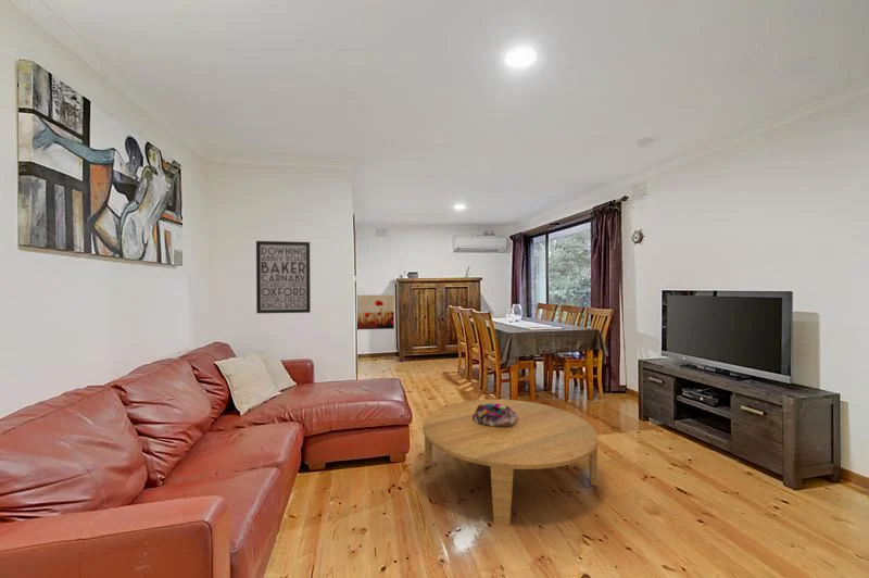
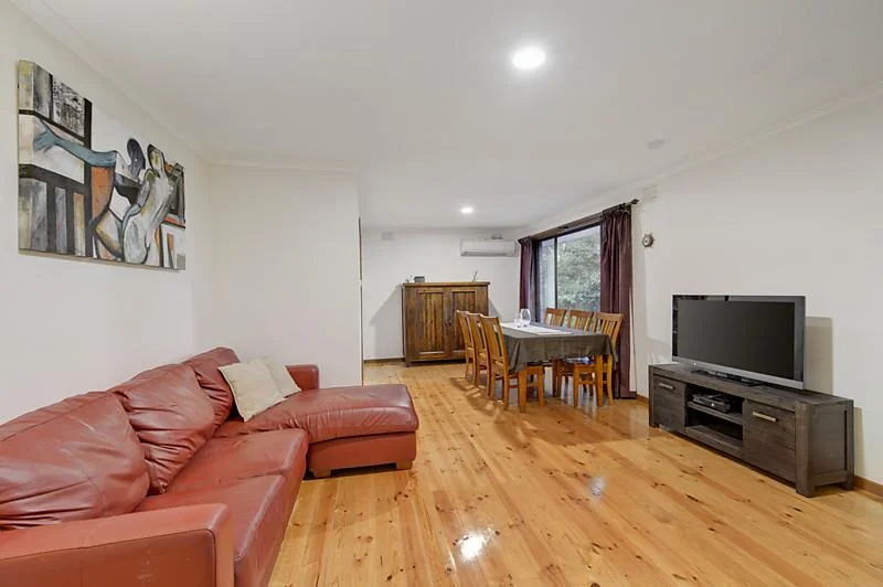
- wall art (367, 312)
- wall art (284, 277)
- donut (495, 412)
- coffee table (506, 449)
